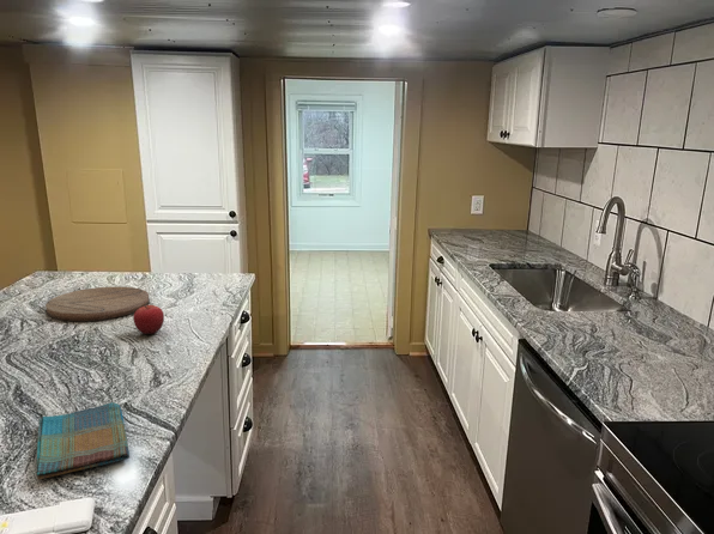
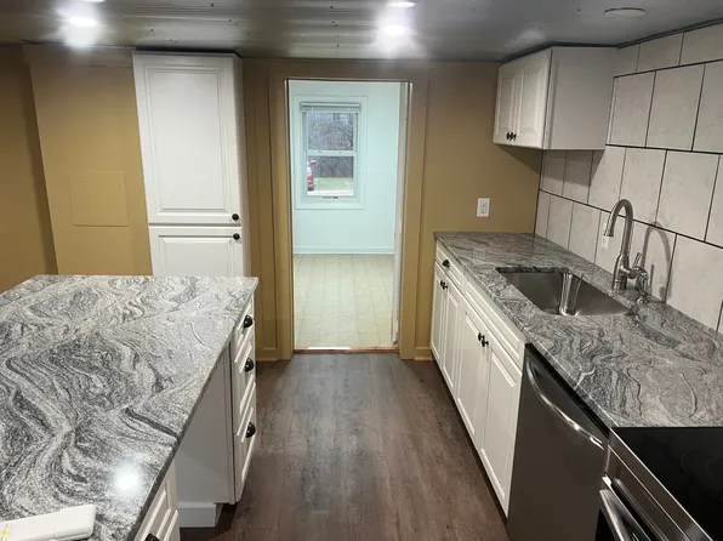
- cutting board (99, 302)
- fruit (149, 318)
- dish towel (81, 436)
